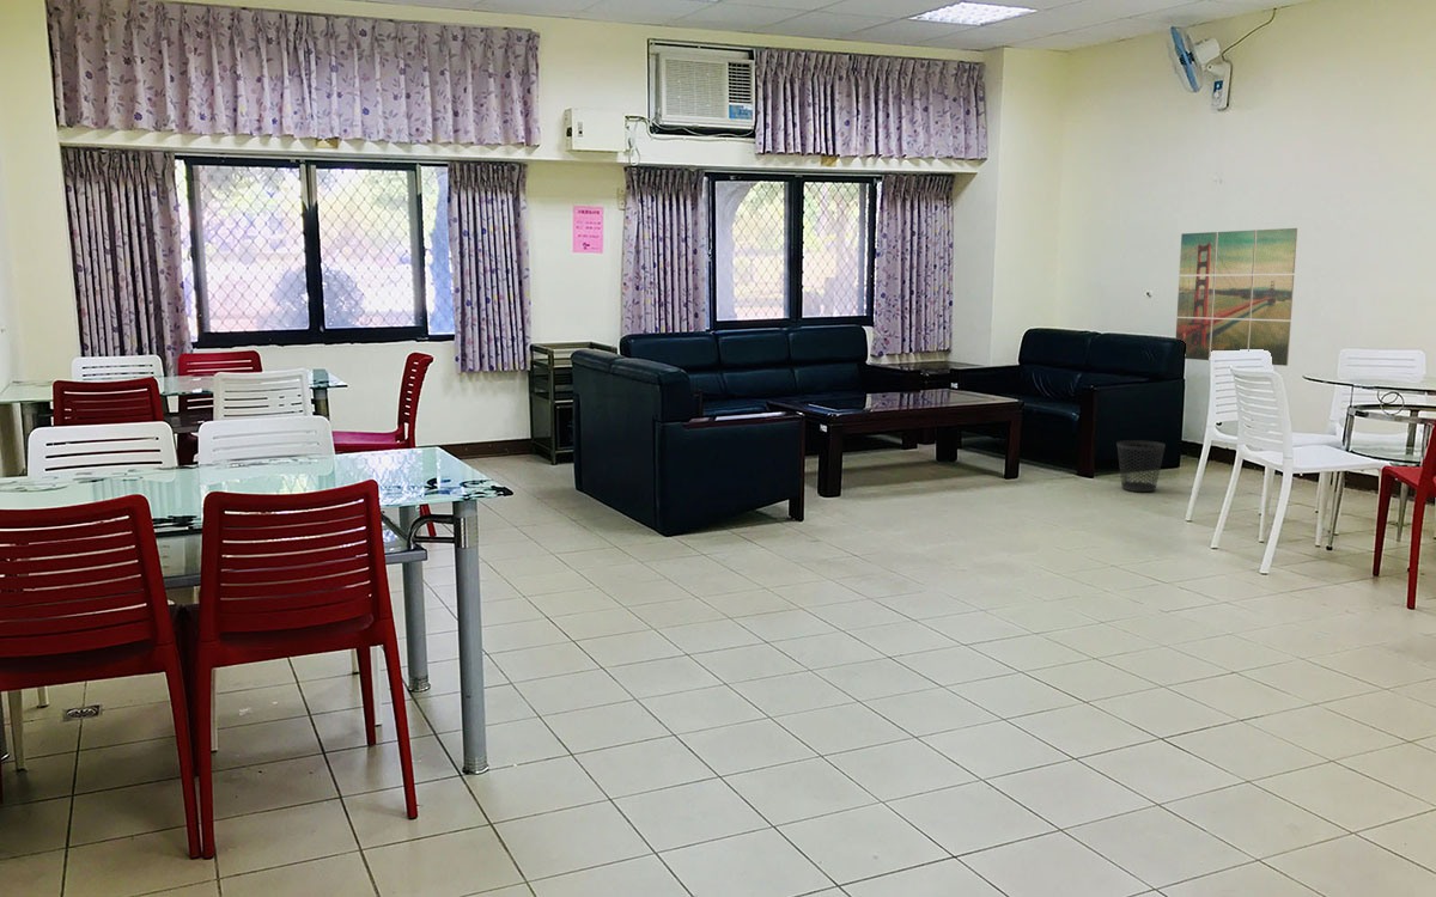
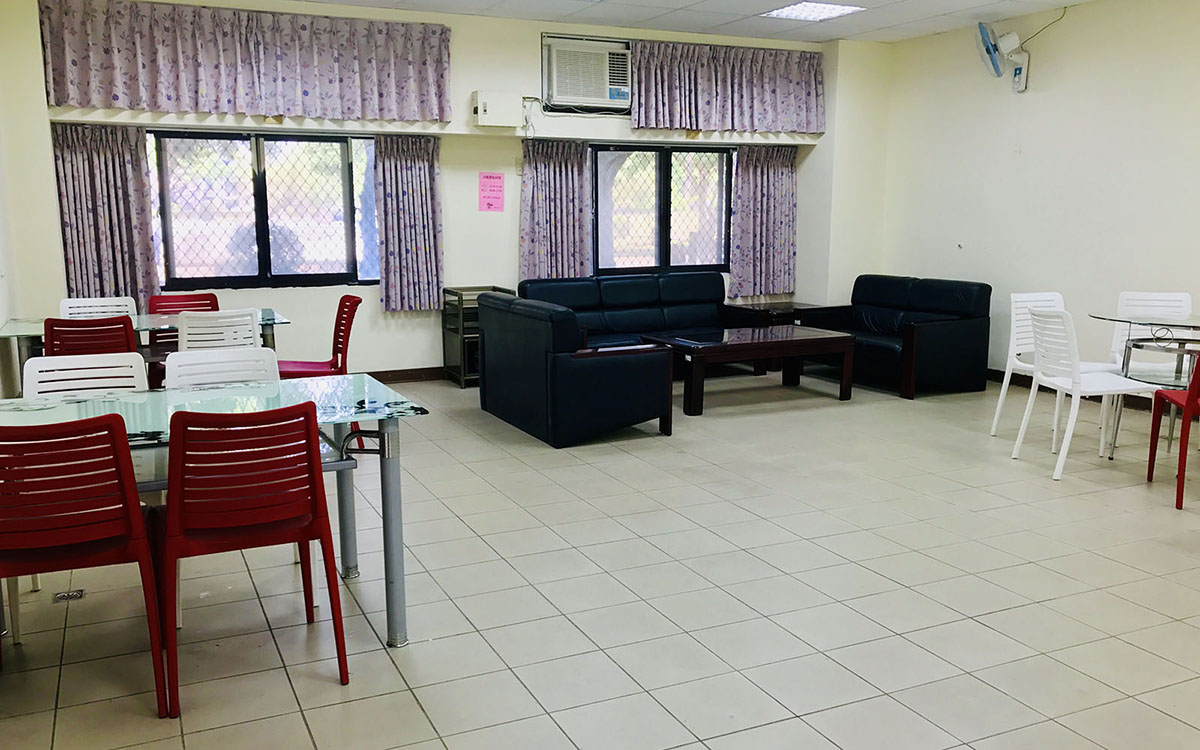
- wastebasket (1139, 466)
- wall art (1231, 297)
